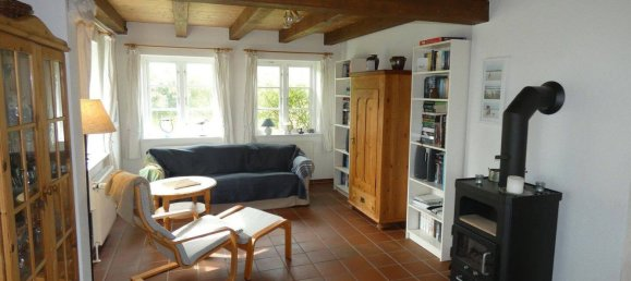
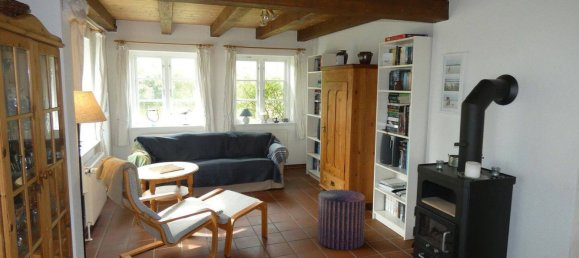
+ stool (341, 218)
